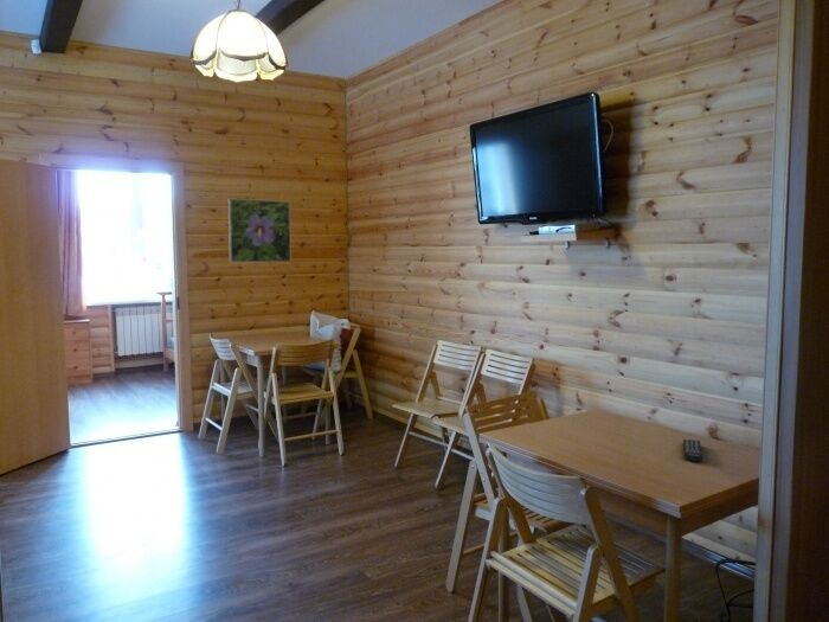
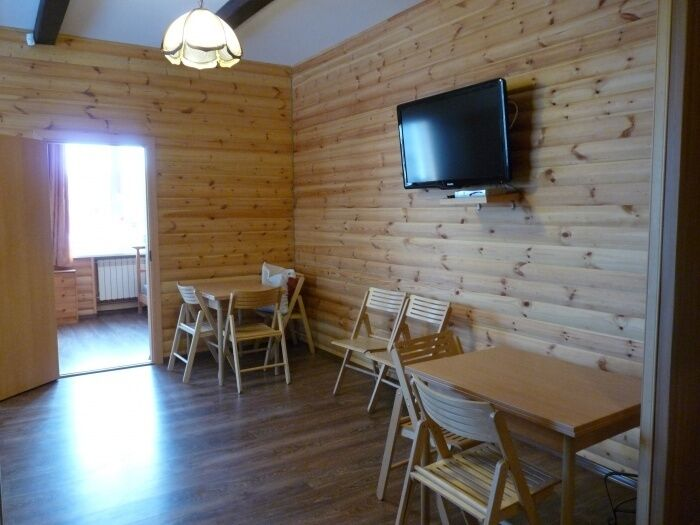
- remote control (692, 449)
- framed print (259, 231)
